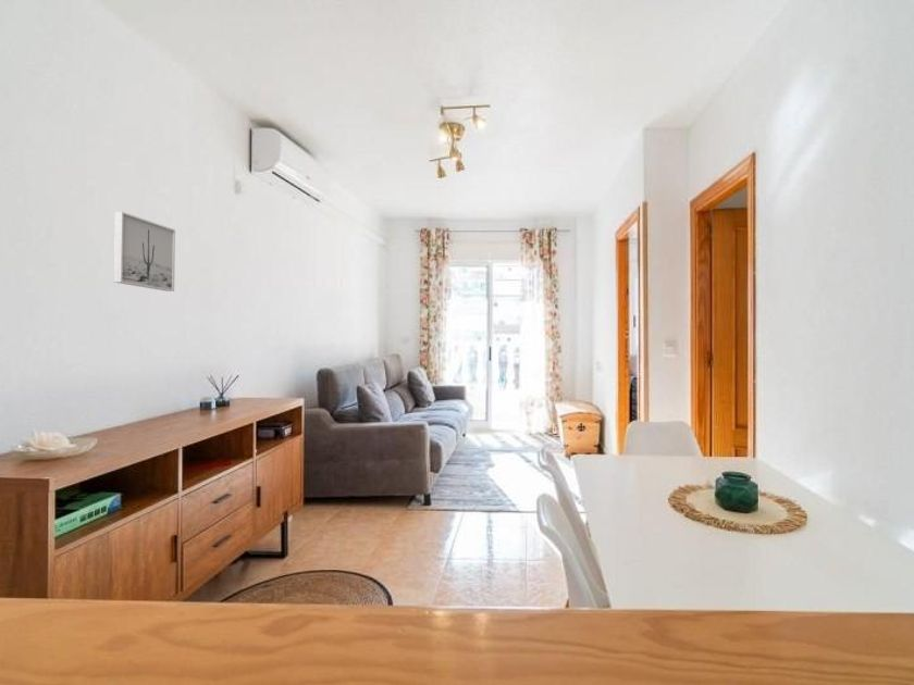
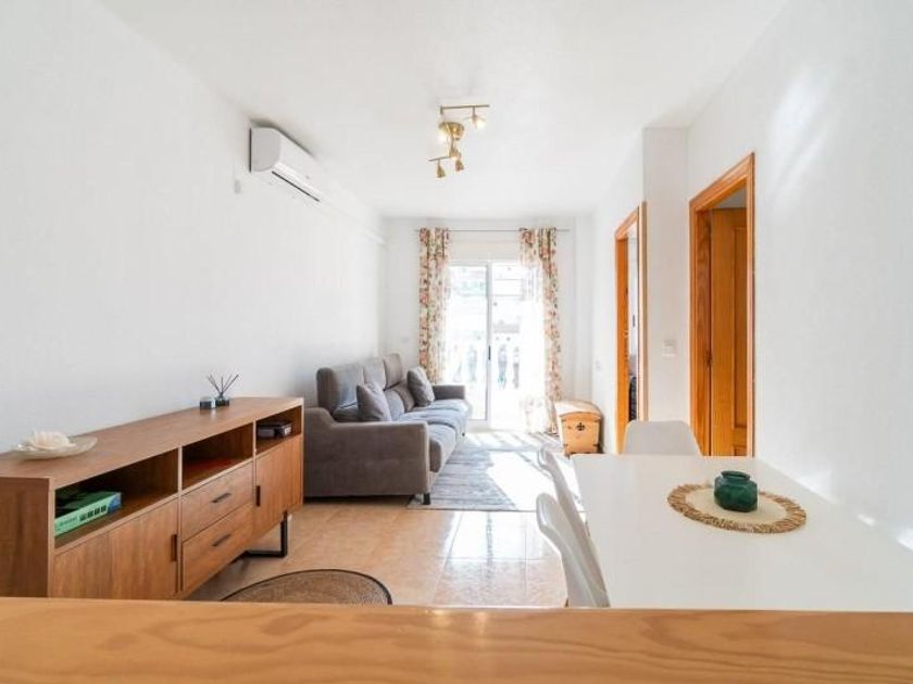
- wall art (146, 253)
